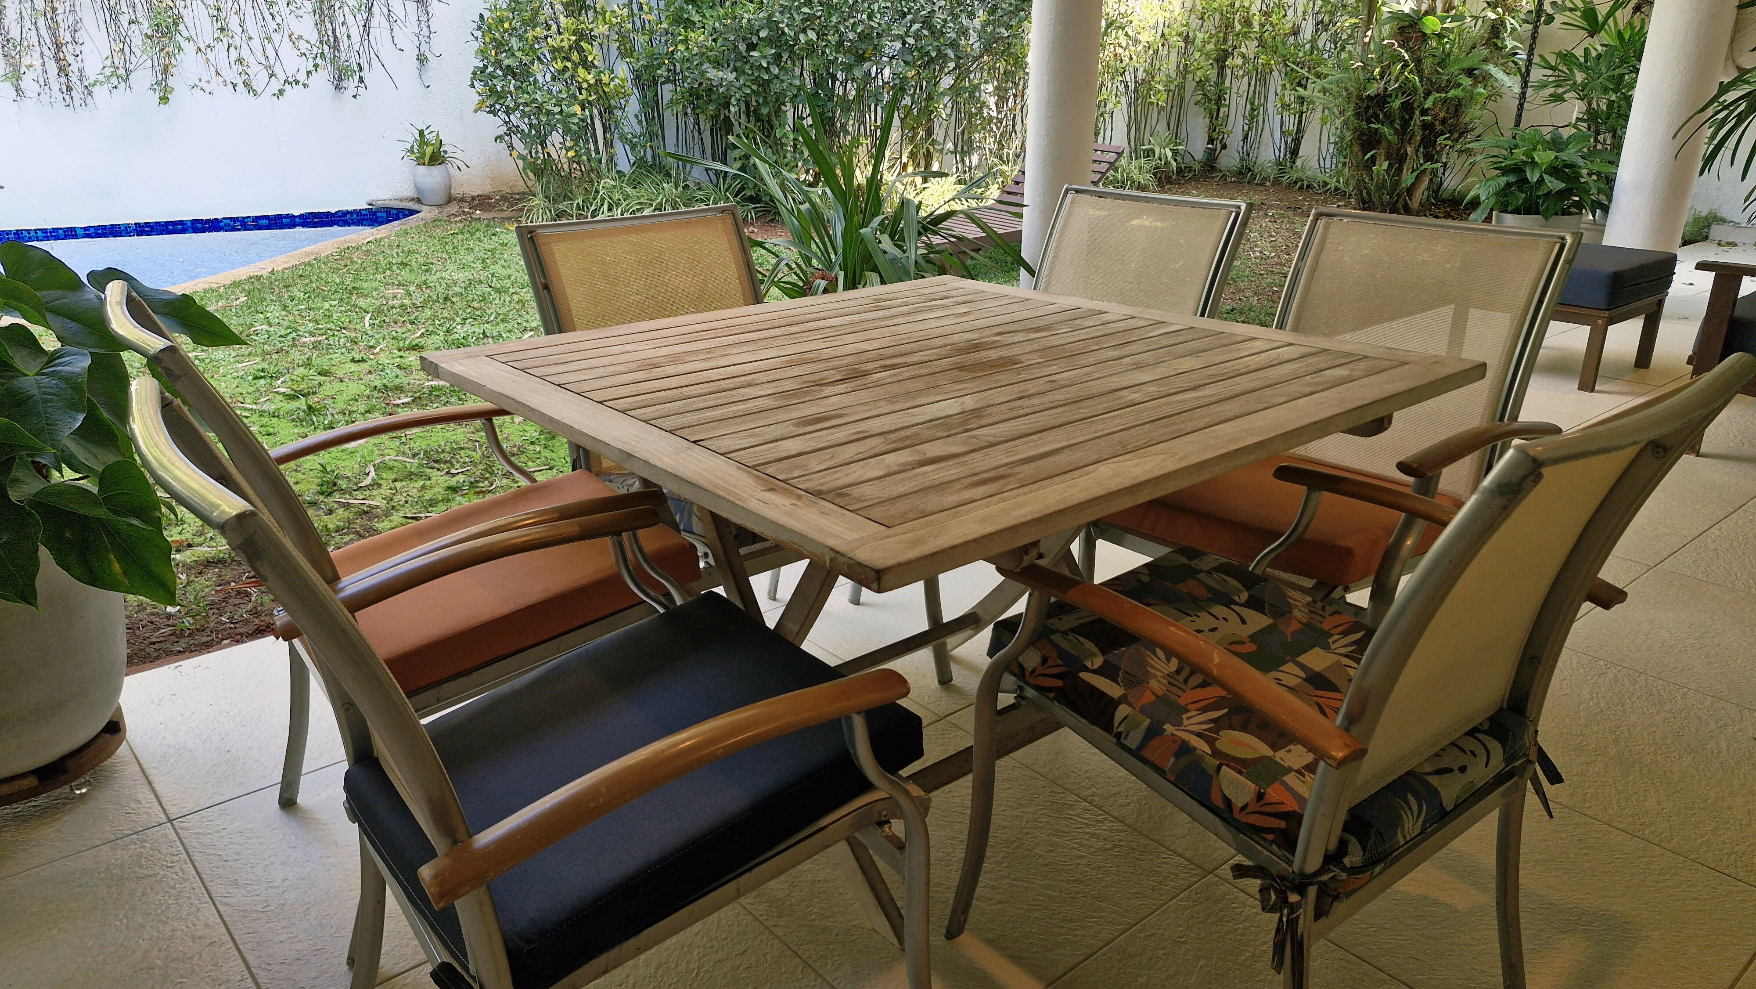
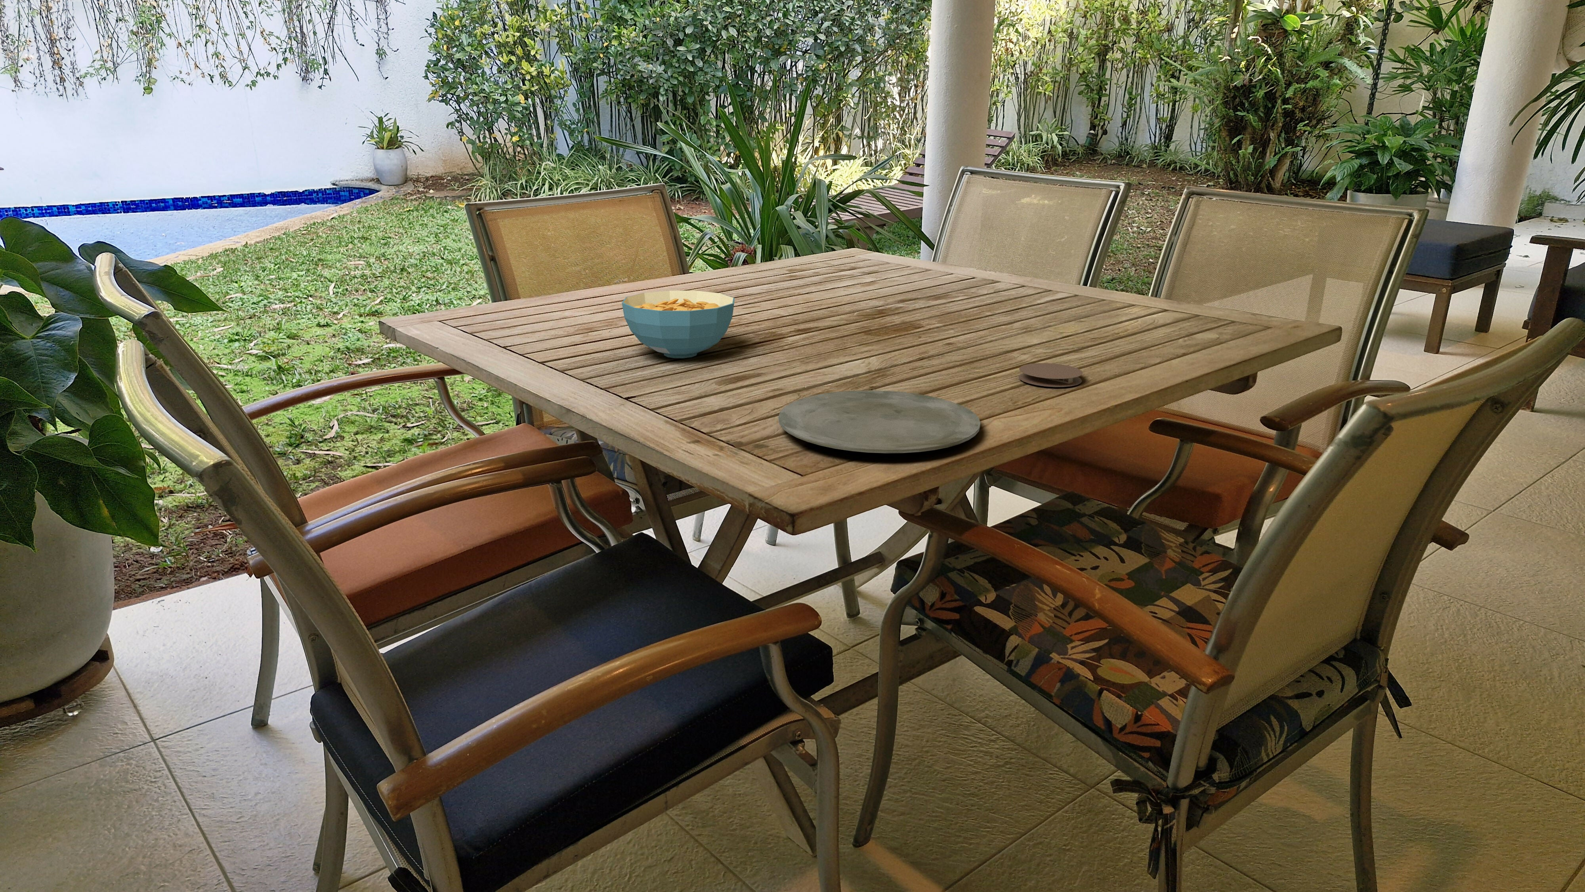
+ coaster (1050, 374)
+ cereal bowl (679, 327)
+ plate (878, 422)
